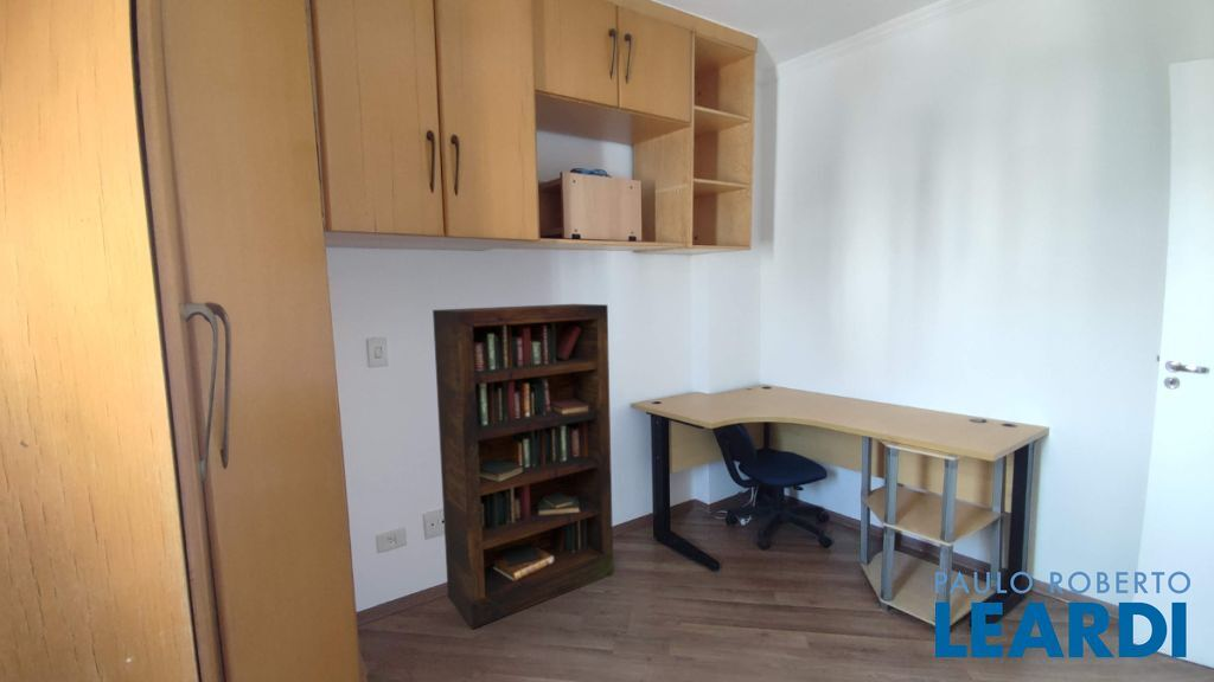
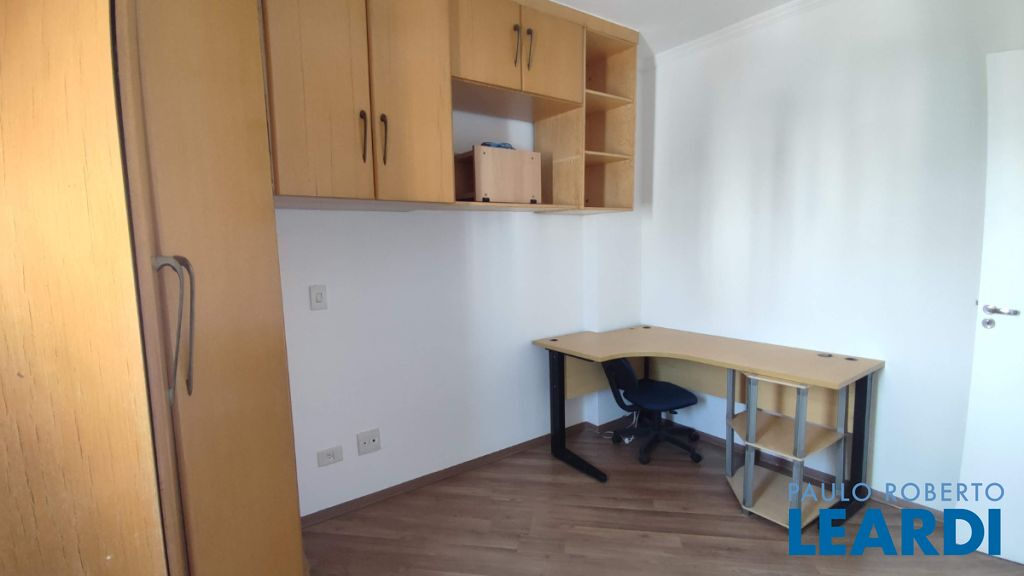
- bookcase (528, 449)
